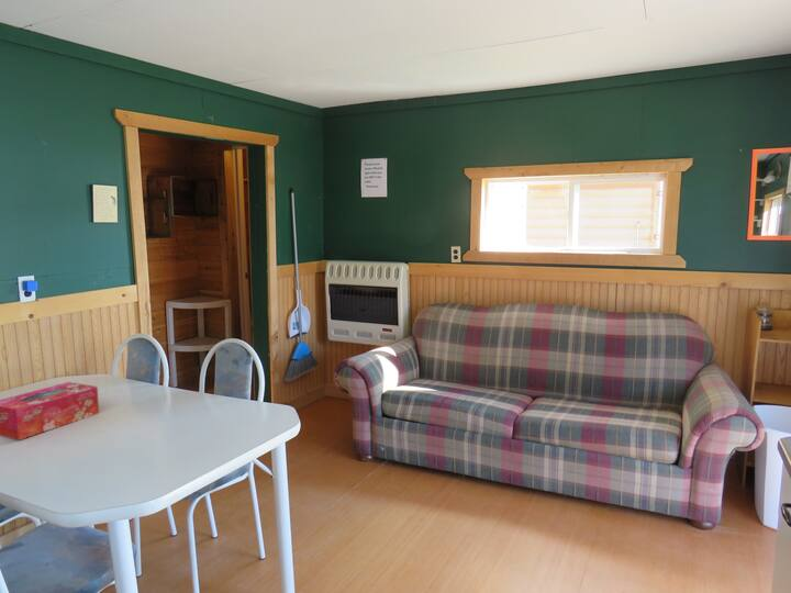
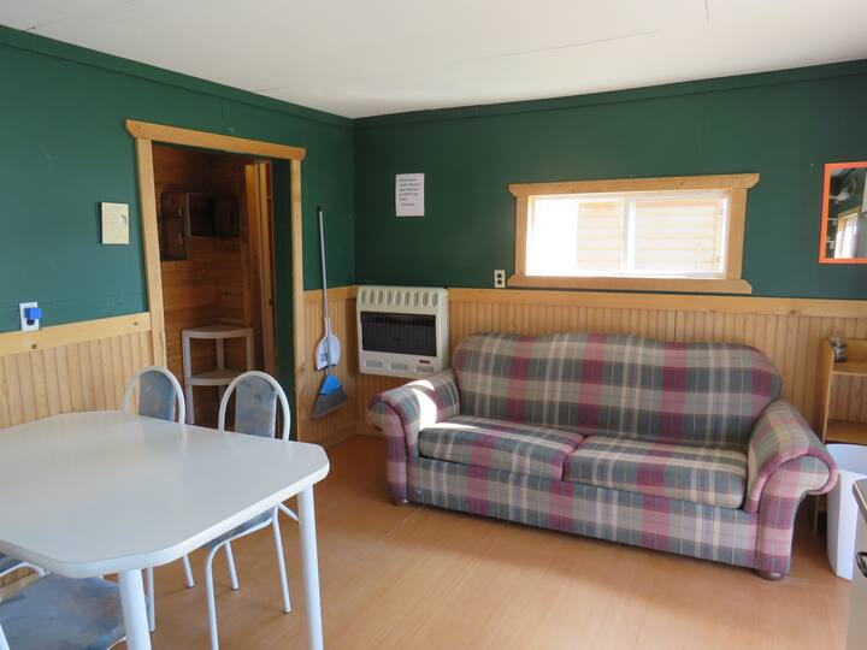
- tissue box (45, 409)
